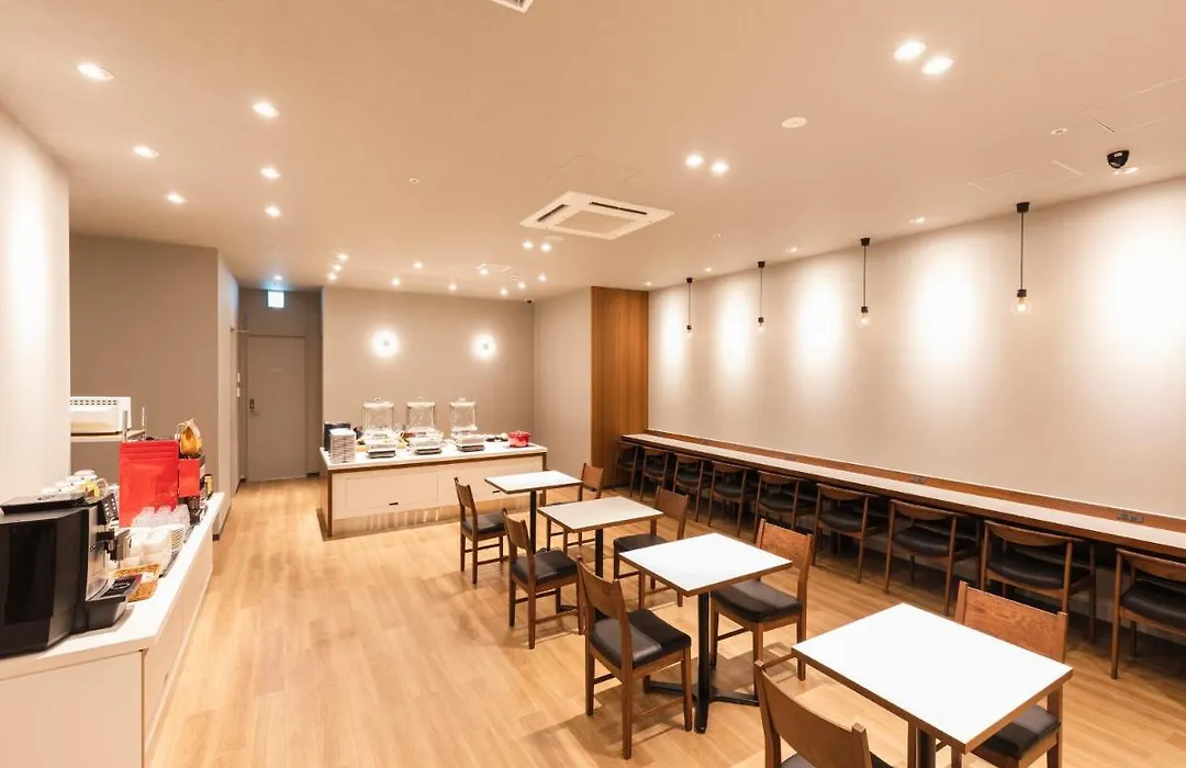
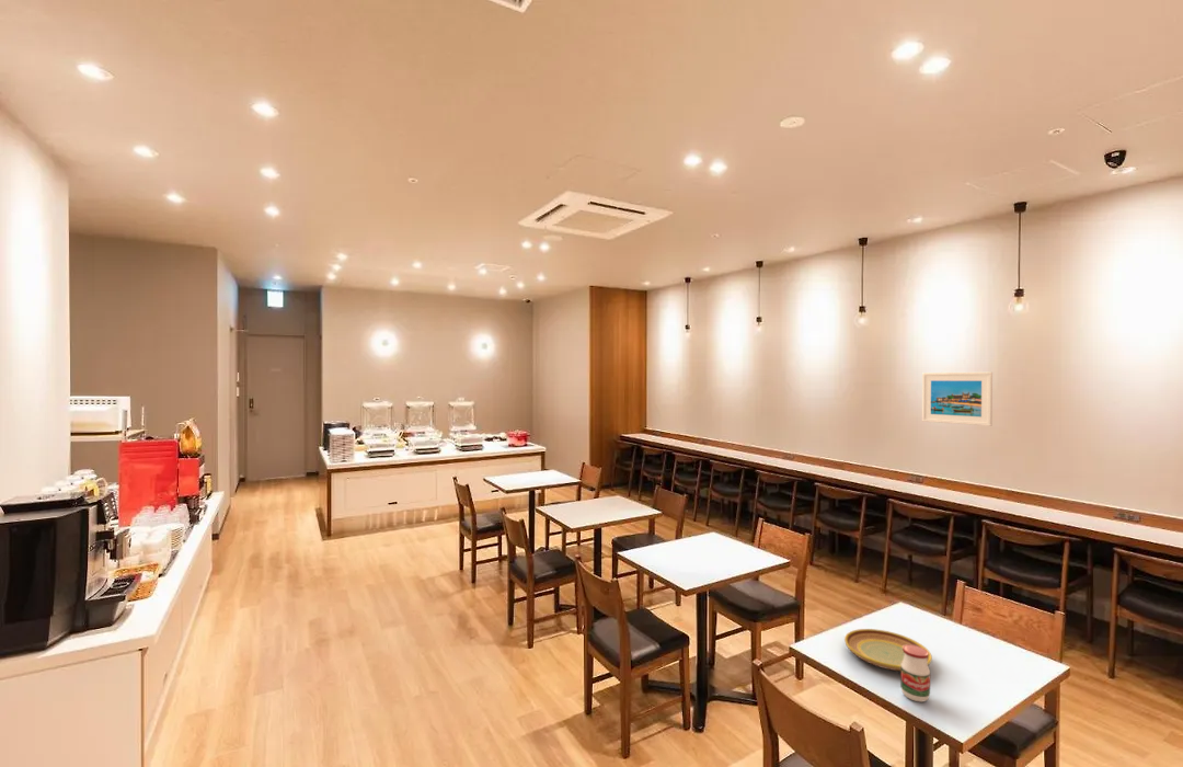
+ plate (886, 651)
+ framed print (955, 398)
+ jar (915, 673)
